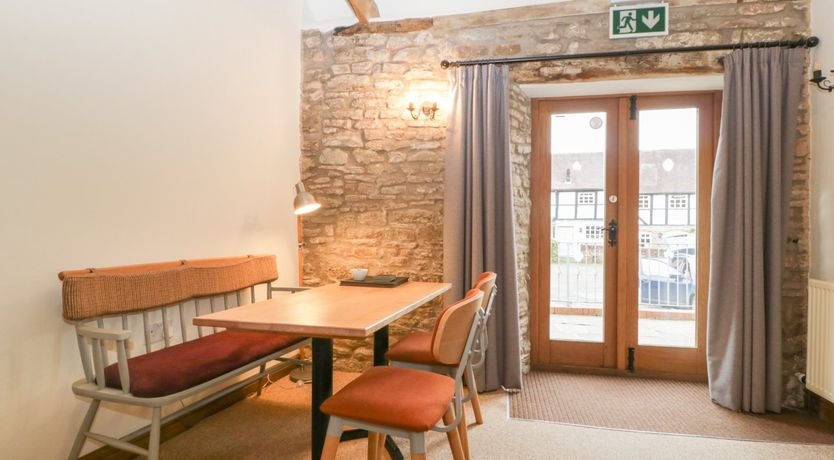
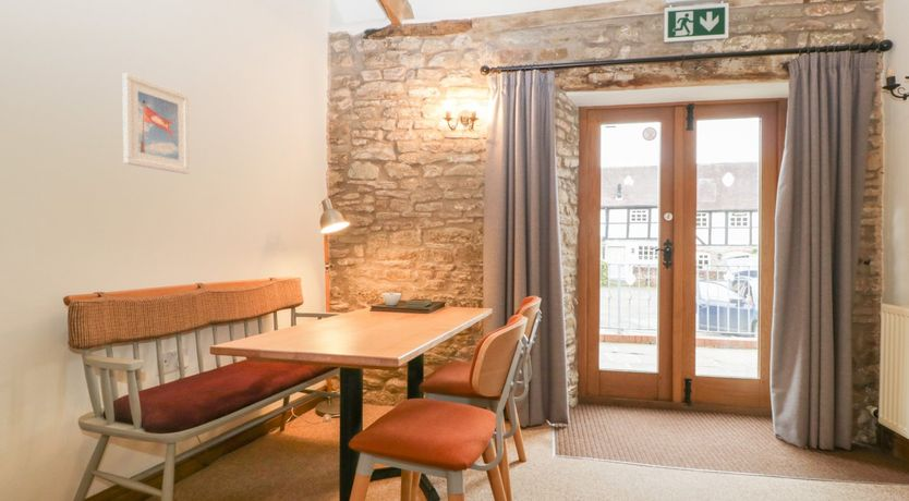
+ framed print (158, 126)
